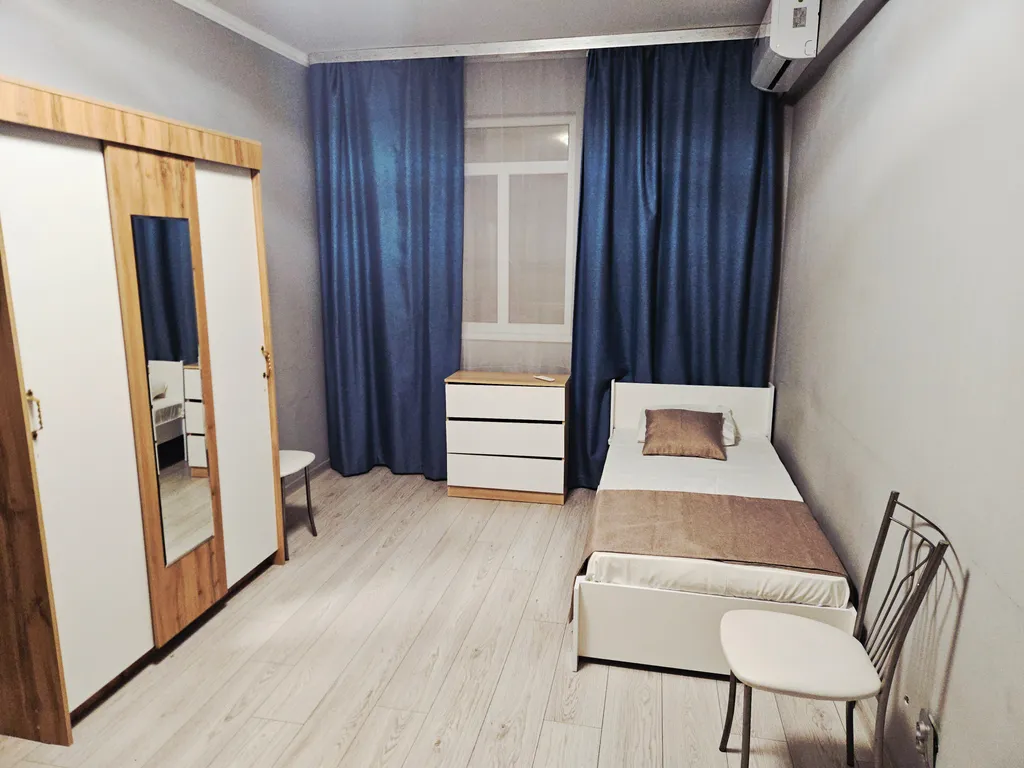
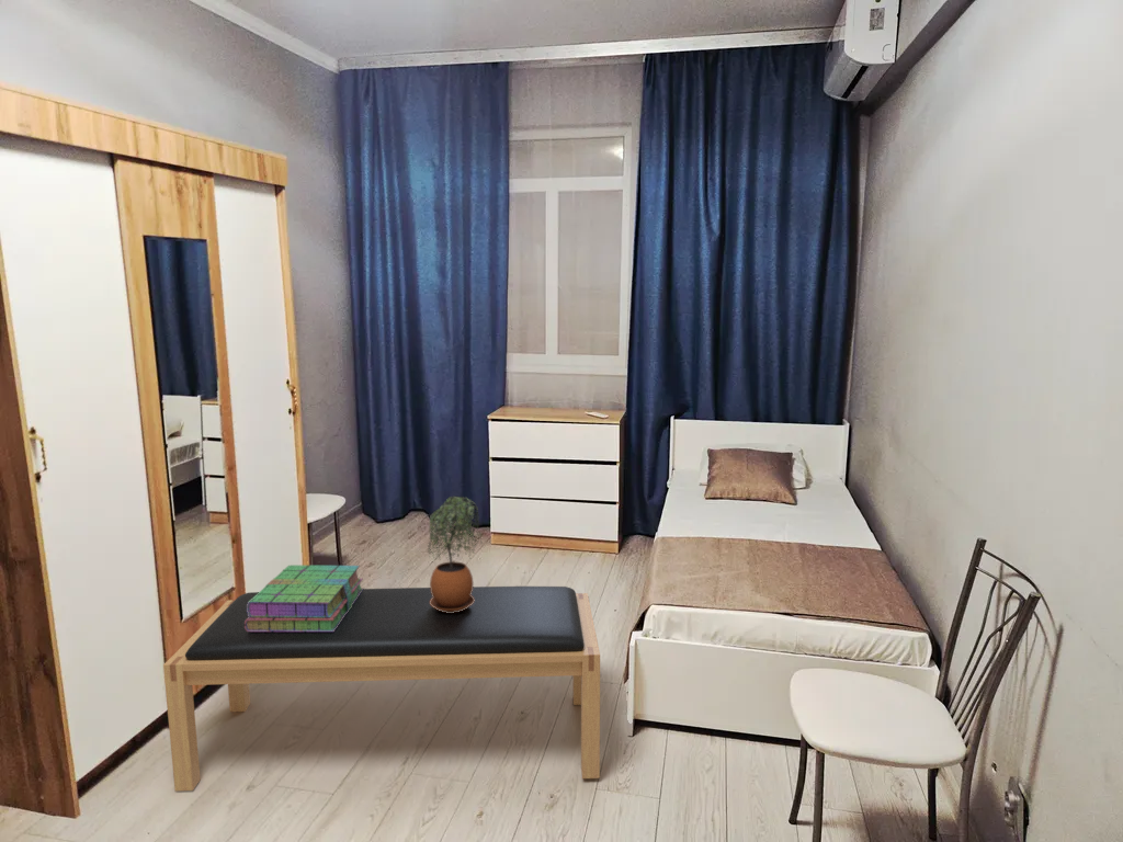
+ bench (400, 675)
+ potted plant (453, 551)
+ stack of books (307, 595)
